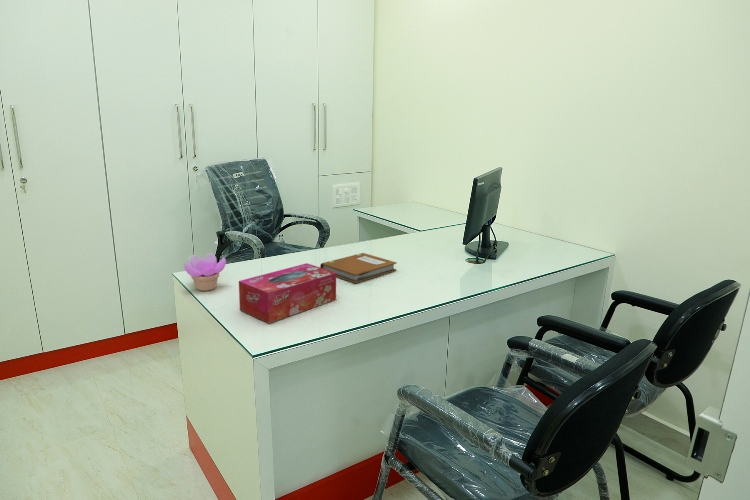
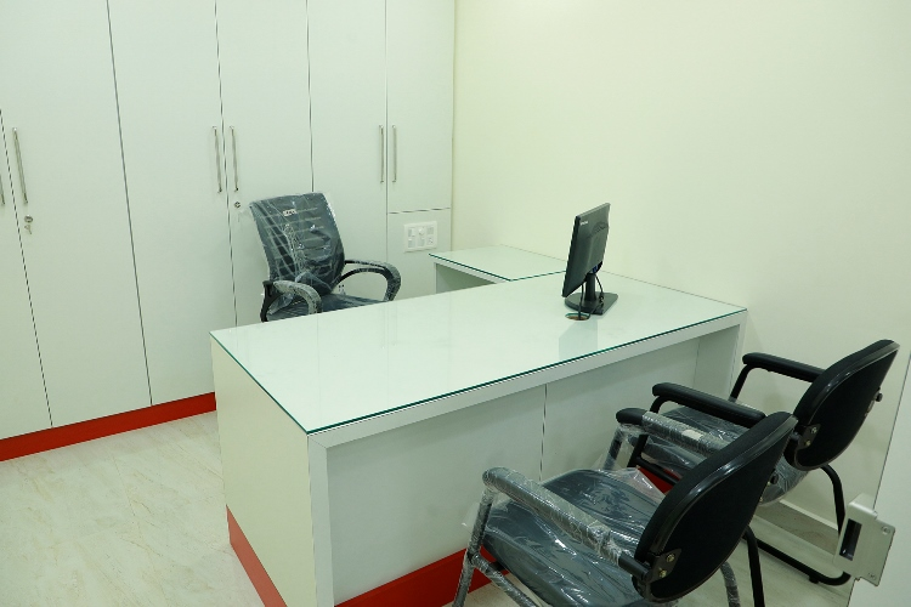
- succulent plant (202, 271)
- tissue box (289, 290)
- notebook (359, 266)
